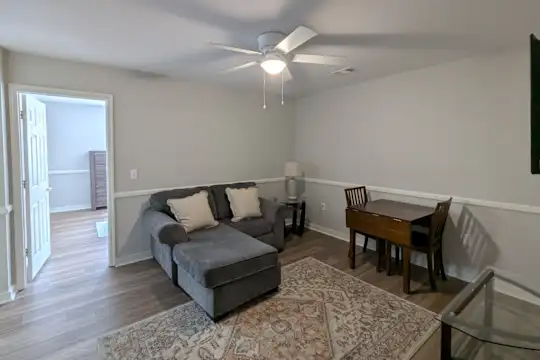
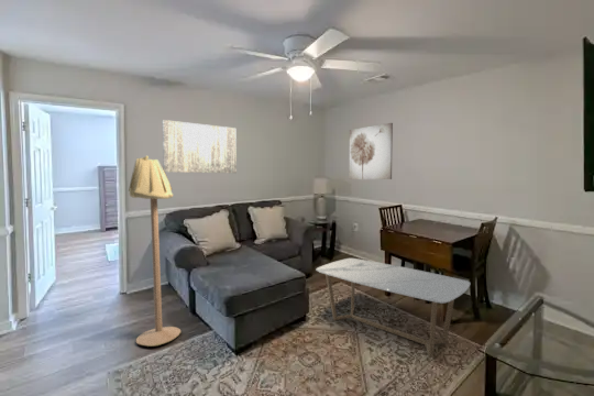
+ wall art (369, 153)
+ floor lamp (153, 245)
+ wall art (201, 148)
+ coffee table (392, 292)
